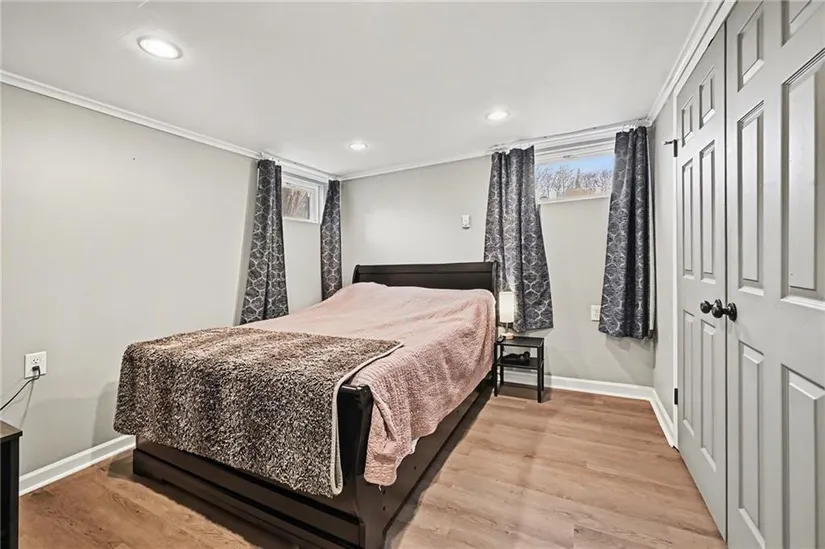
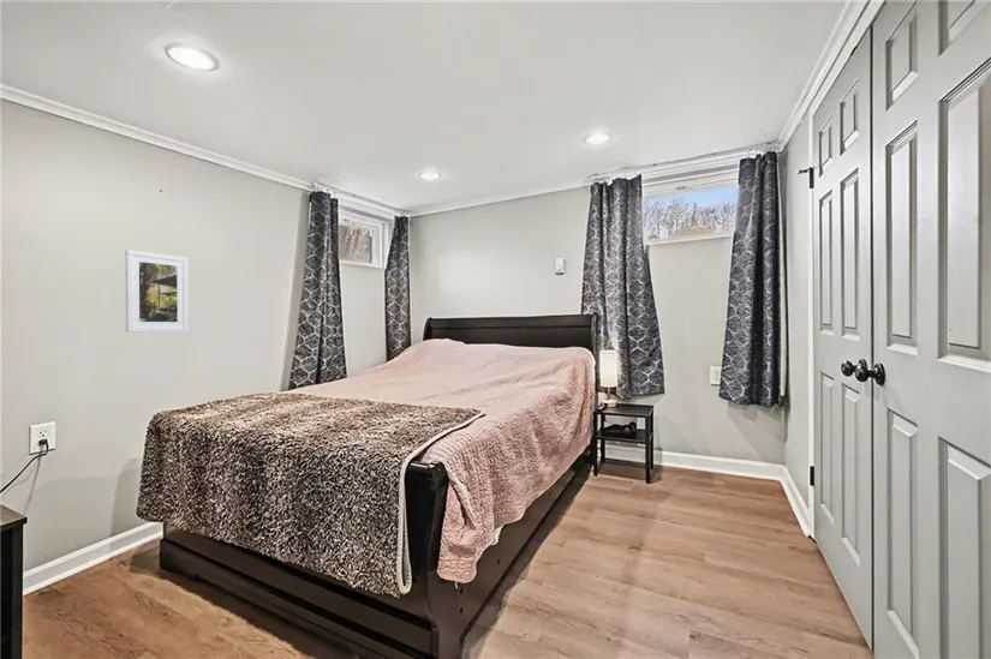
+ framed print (157, 293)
